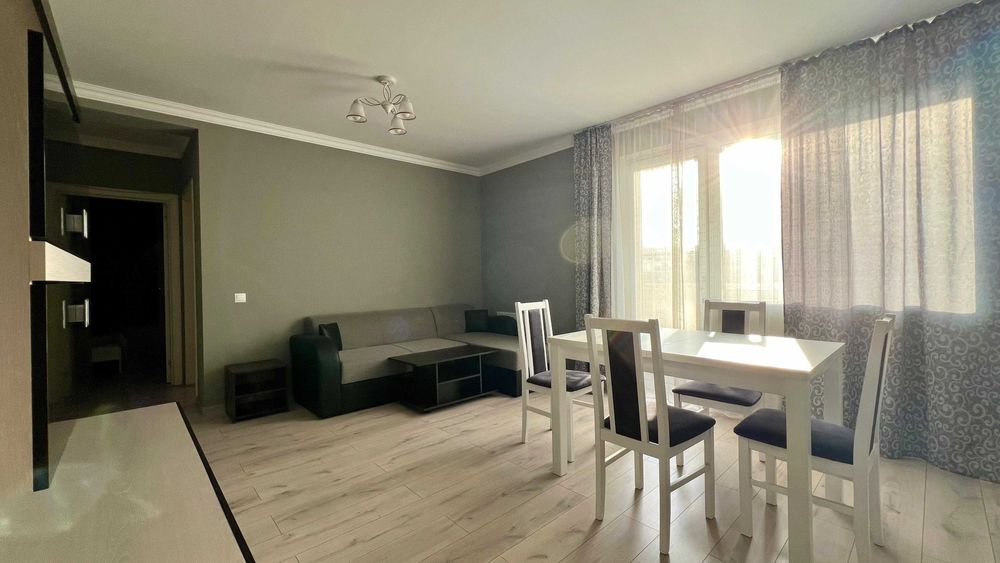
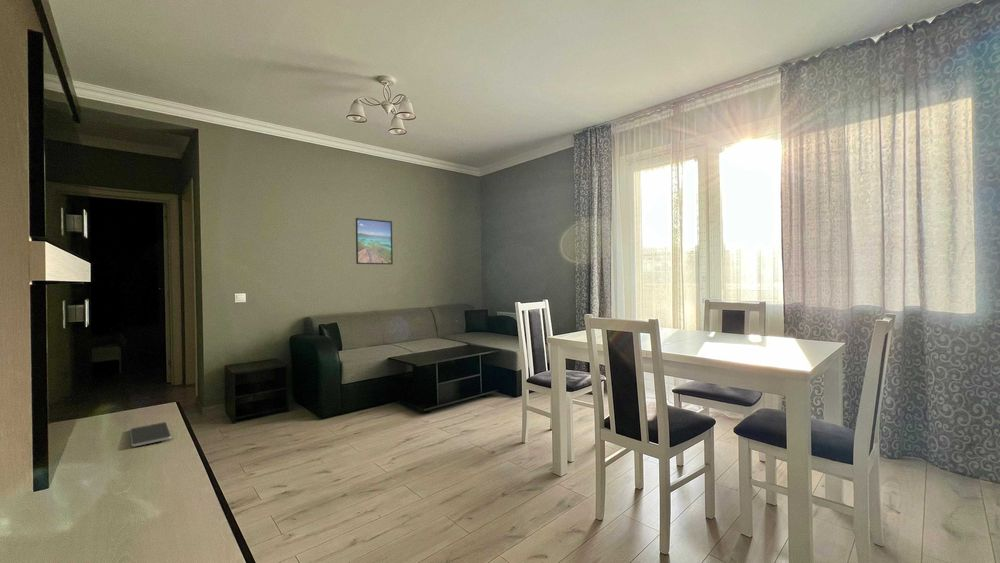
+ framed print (374, 241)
+ smartphone (150, 433)
